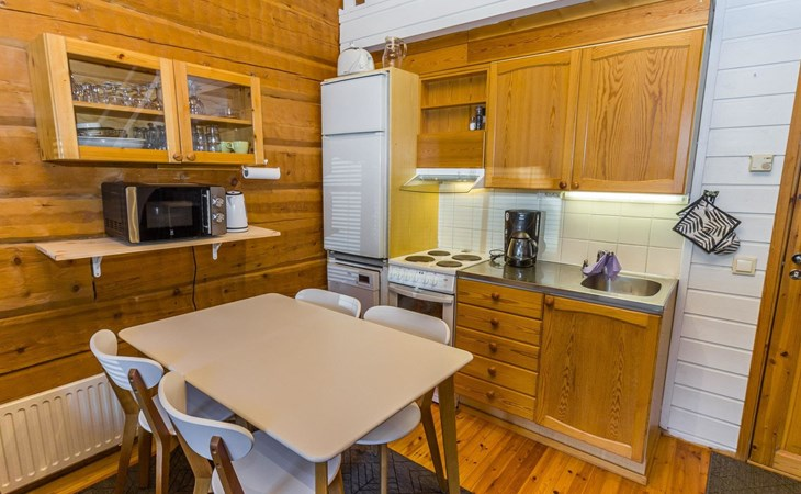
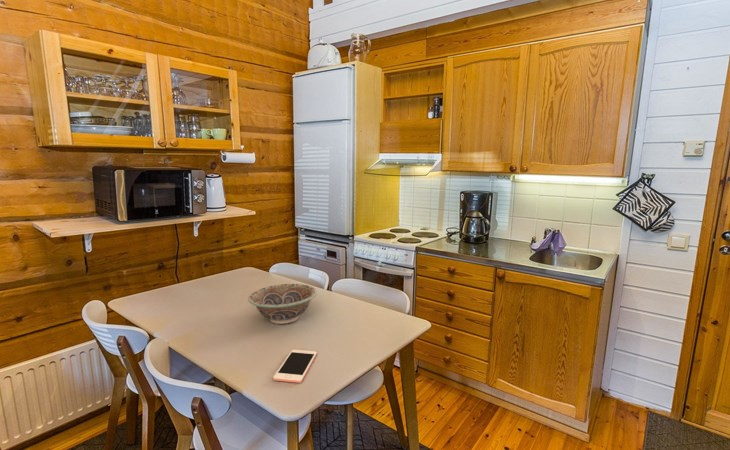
+ decorative bowl (283, 305)
+ cell phone (296, 364)
